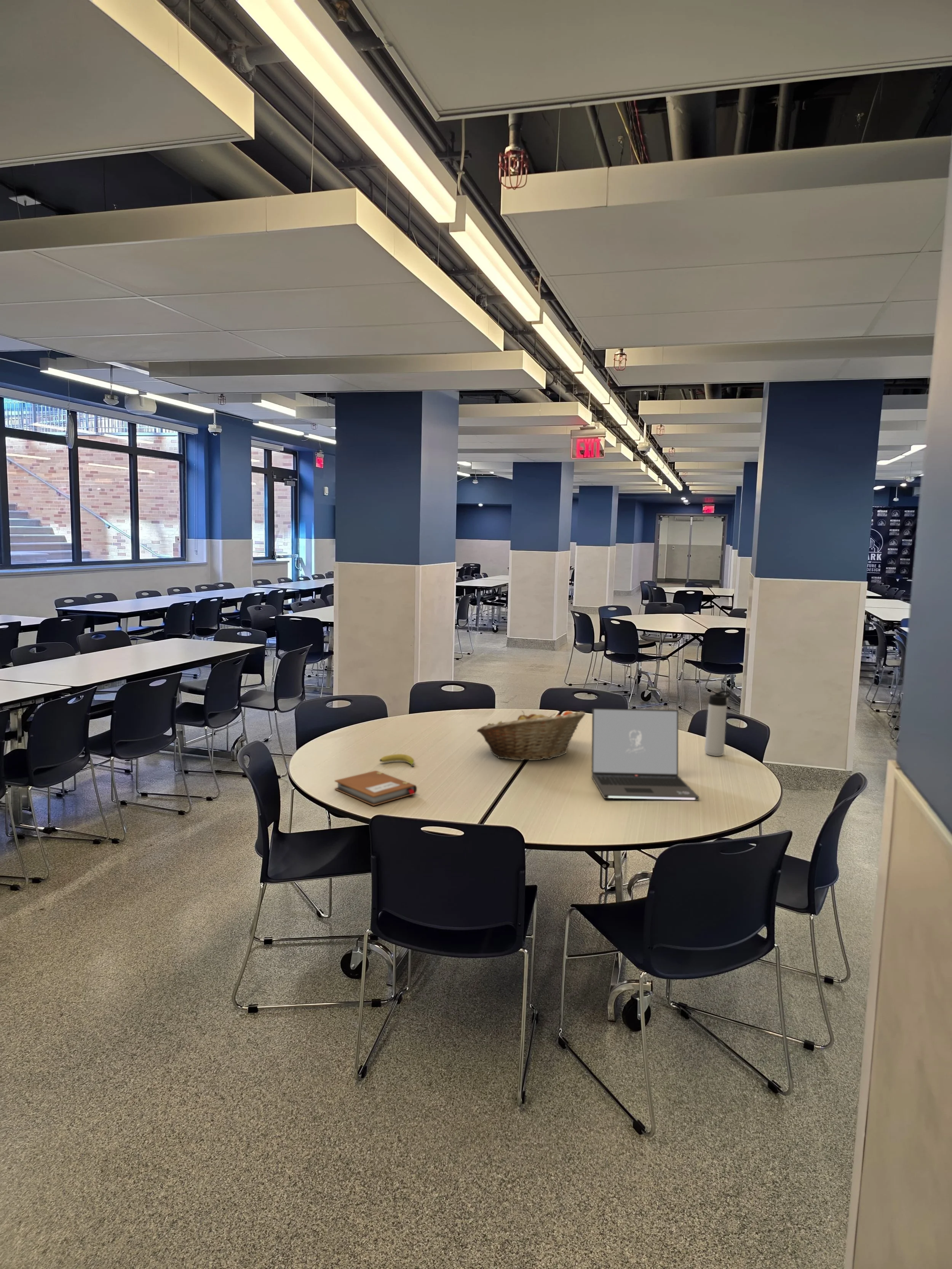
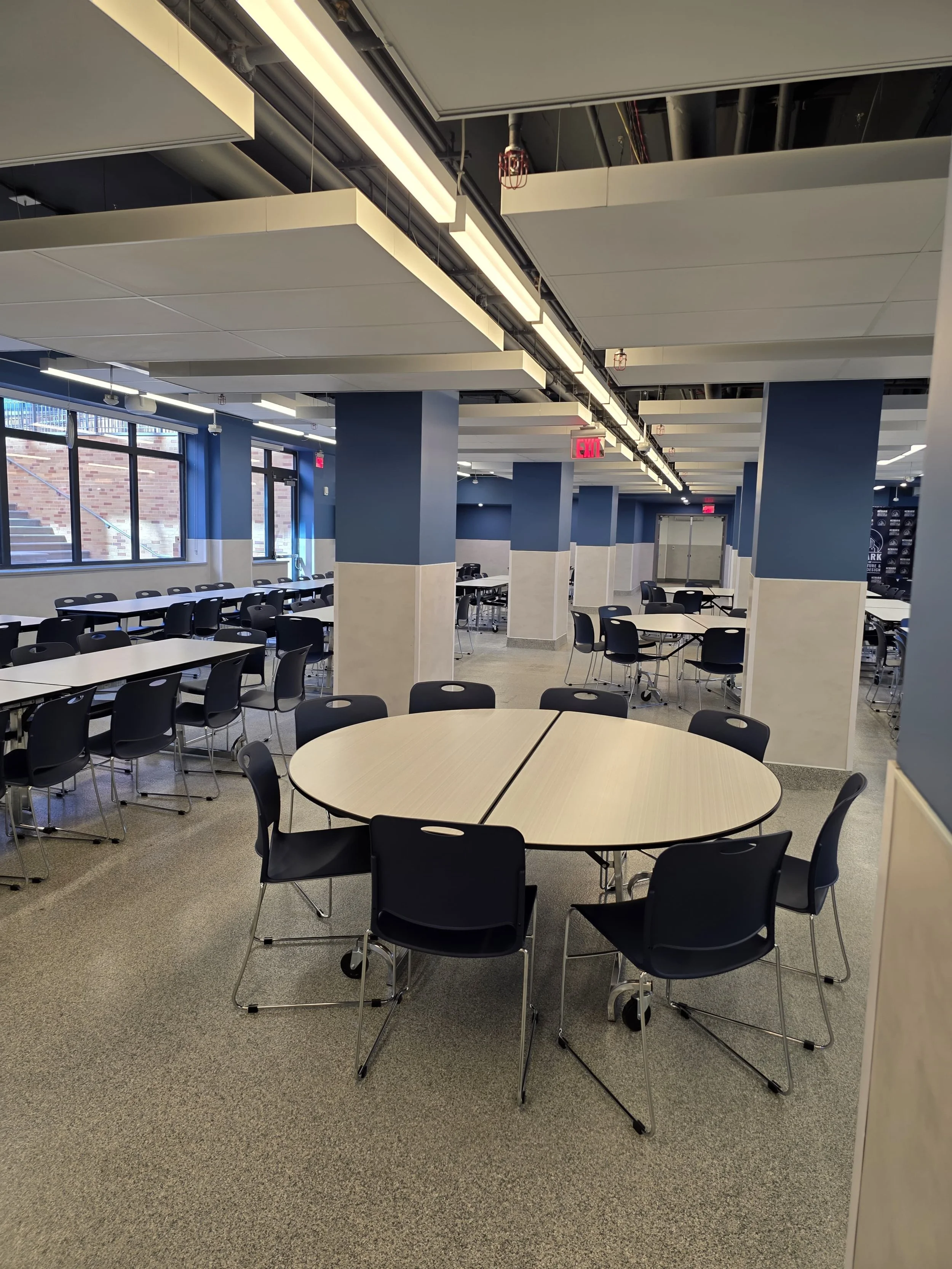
- thermos bottle (719, 723)
- fruit basket (532, 730)
- notebook (377, 787)
- laptop (643, 752)
- fruit (399, 760)
